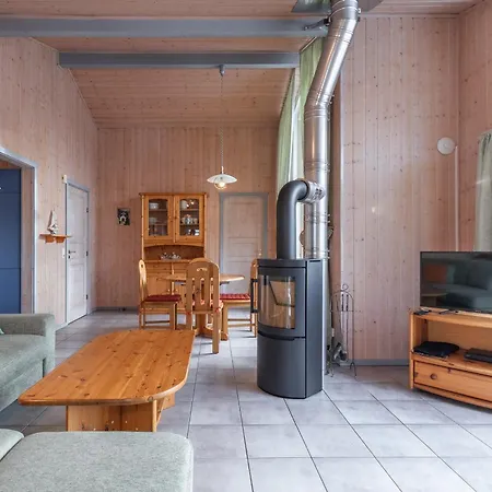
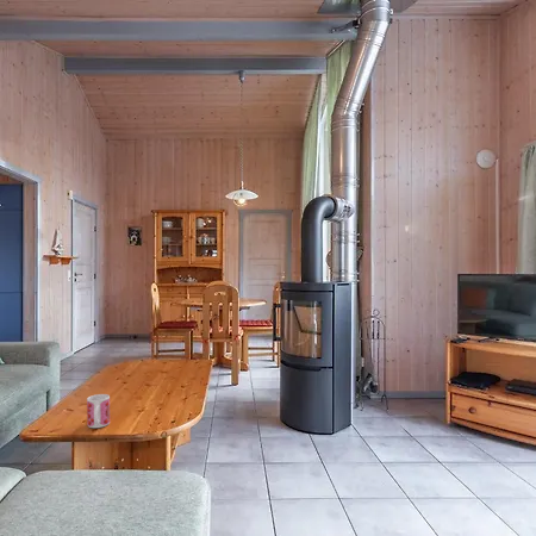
+ mug (96, 412)
